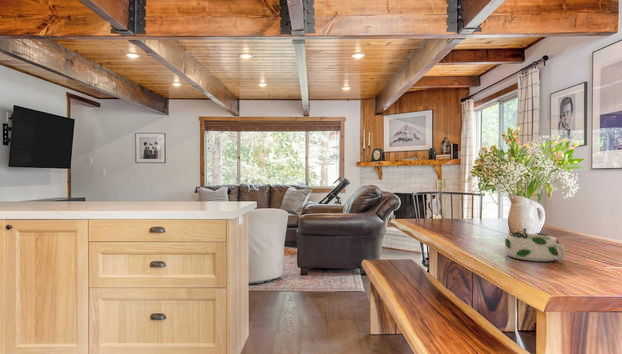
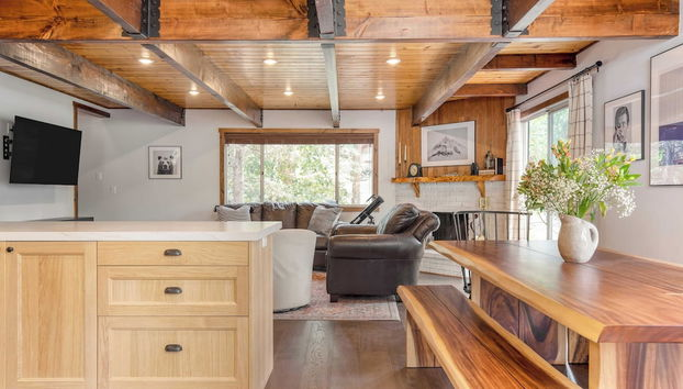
- bowl (533, 244)
